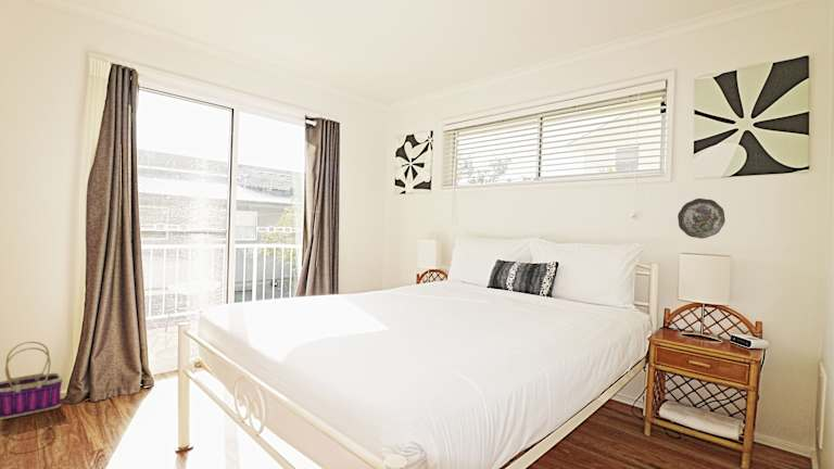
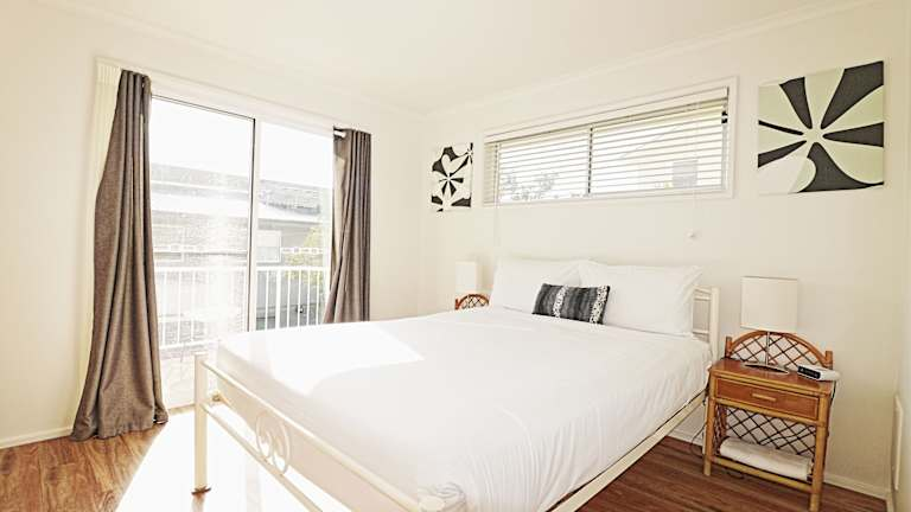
- decorative plate (700, 218)
- basket (28, 377)
